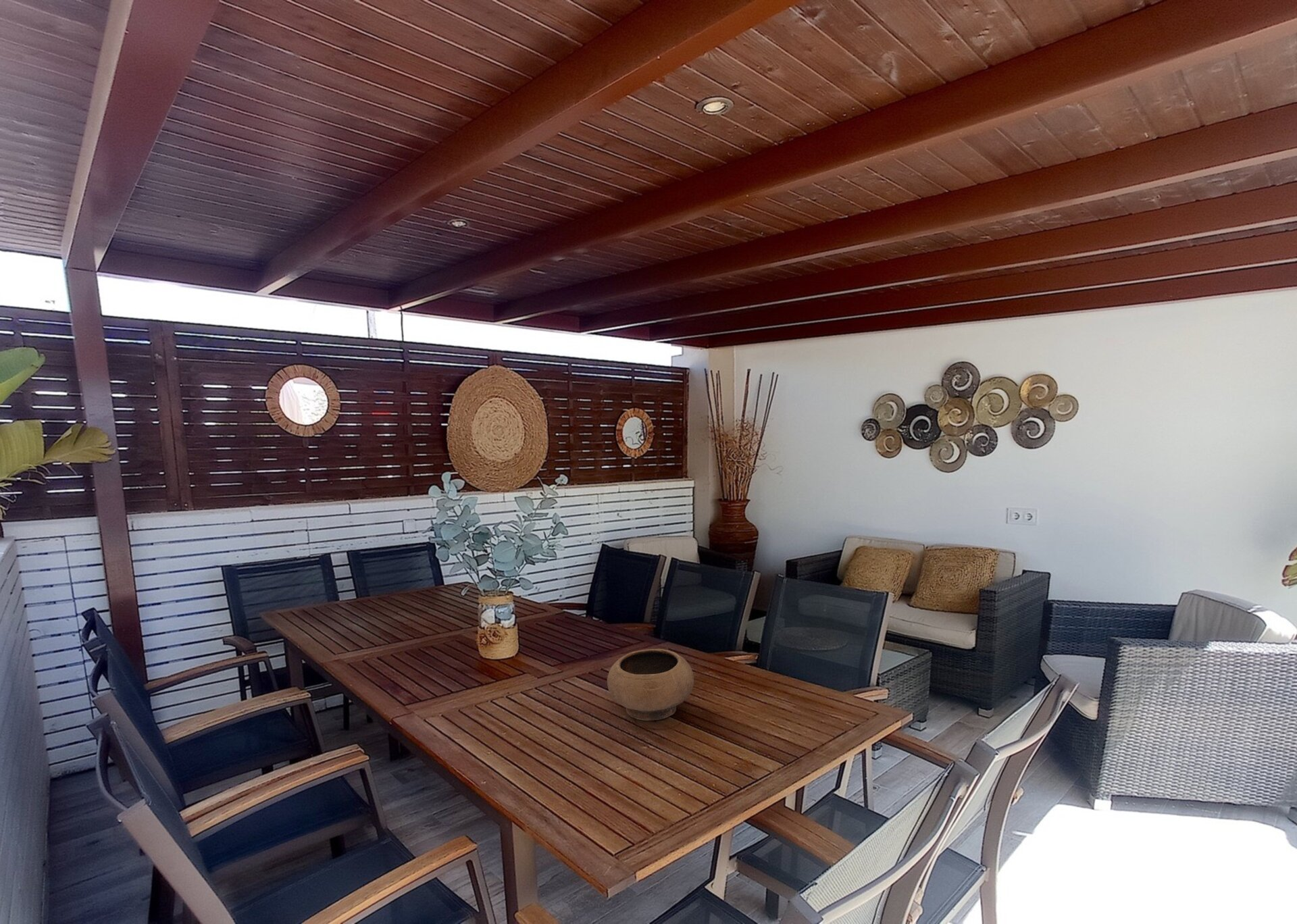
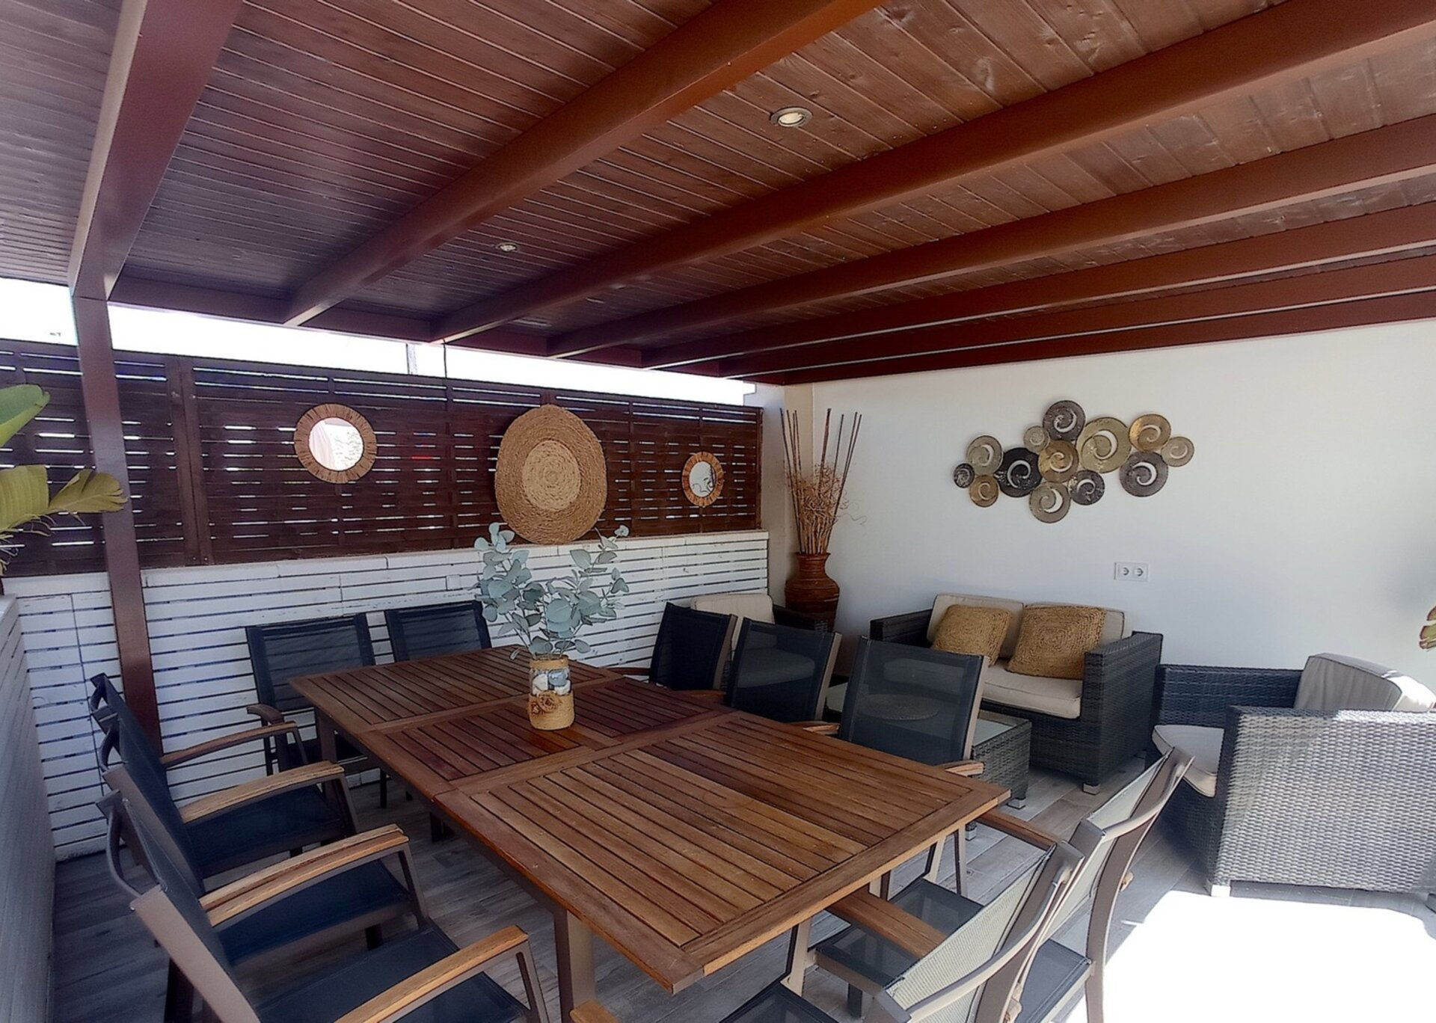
- bowl (651, 684)
